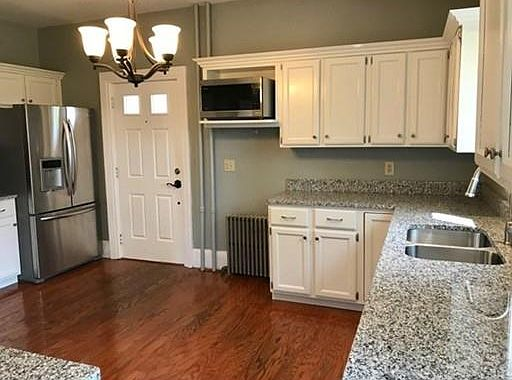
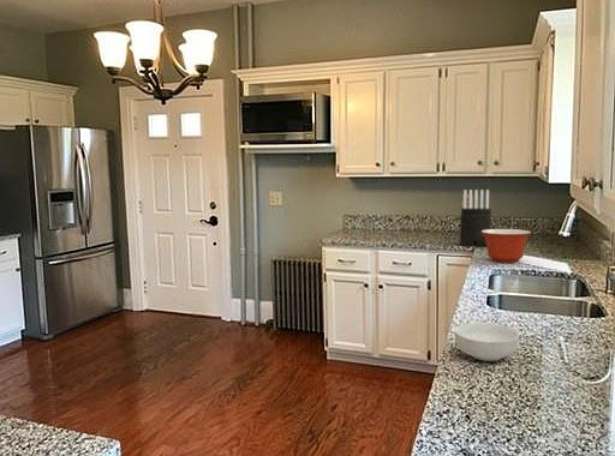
+ cereal bowl (485, 343)
+ knife block (474, 217)
+ mixing bowl (504, 246)
